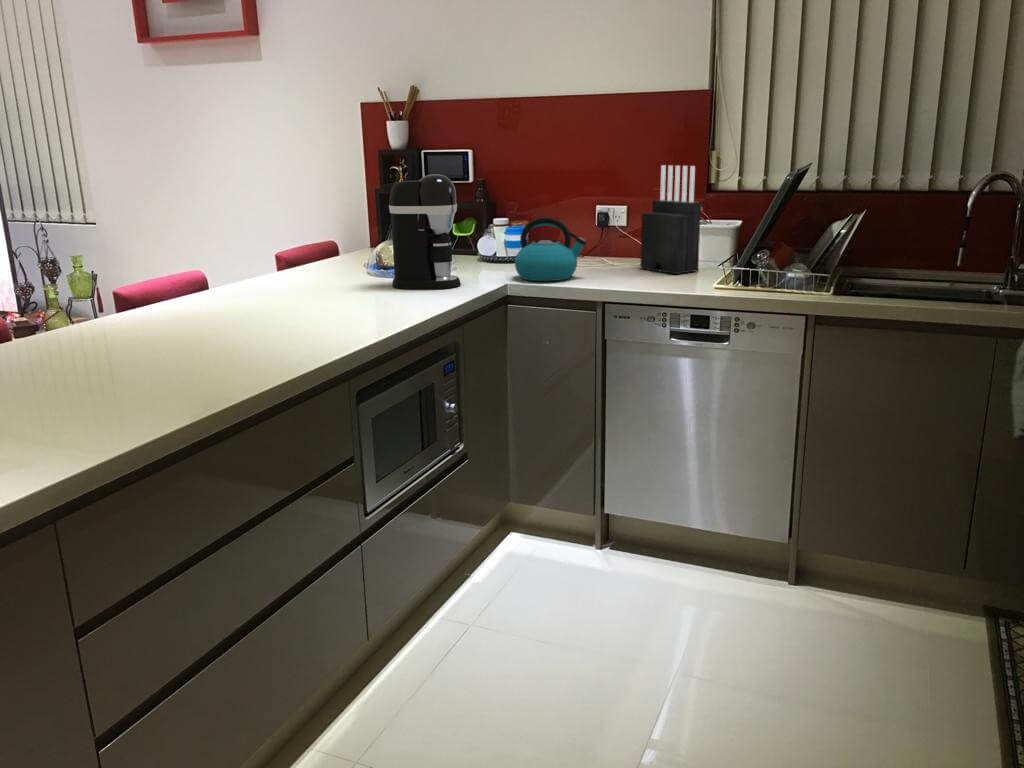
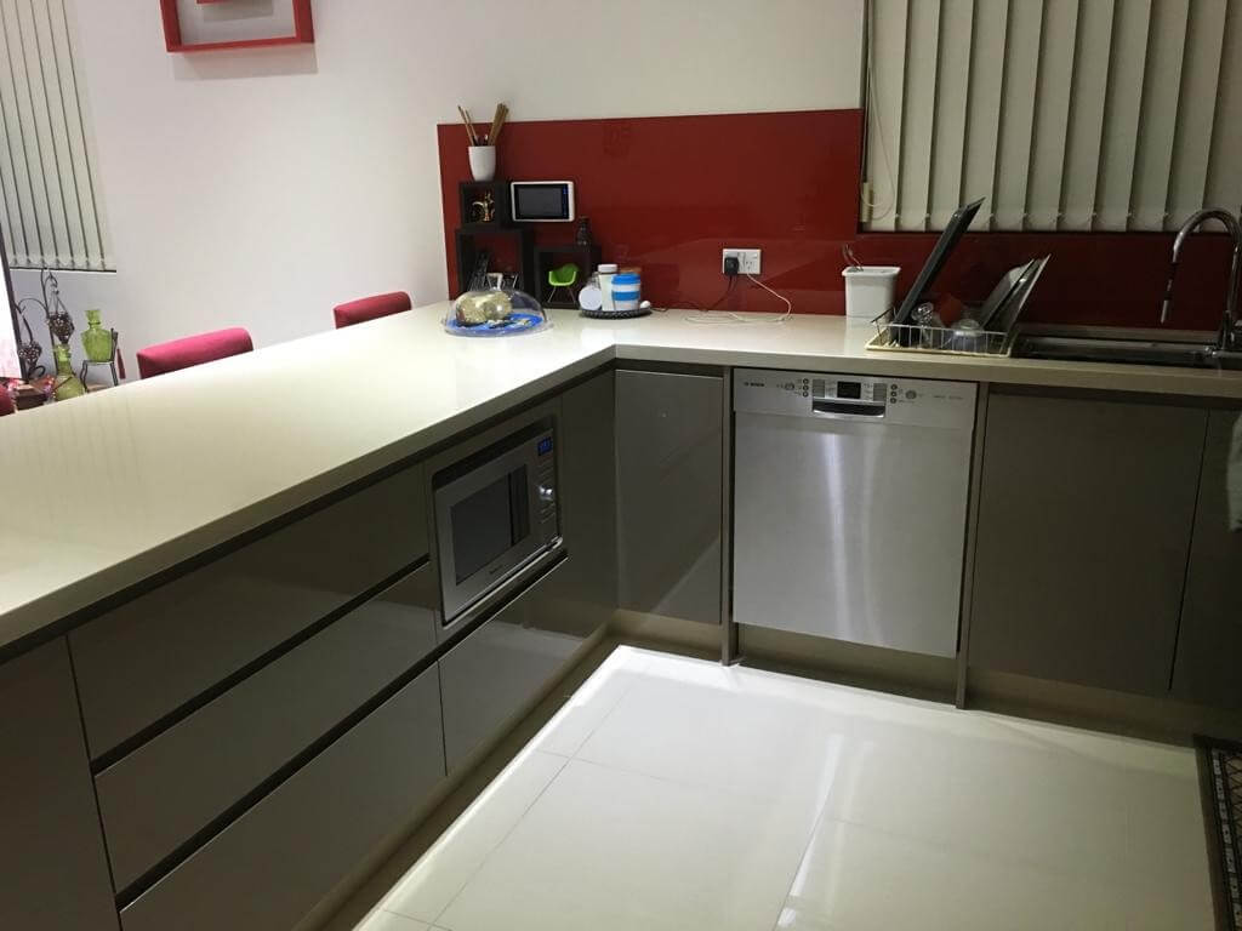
- kettle (550, 247)
- coffee maker (424, 230)
- knife block (668, 219)
